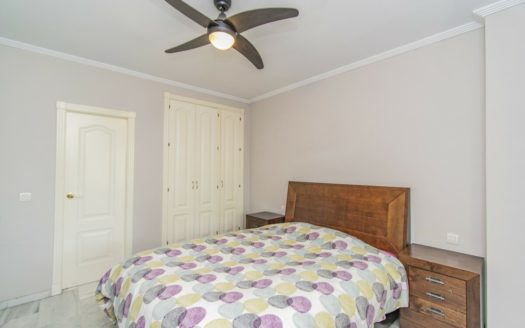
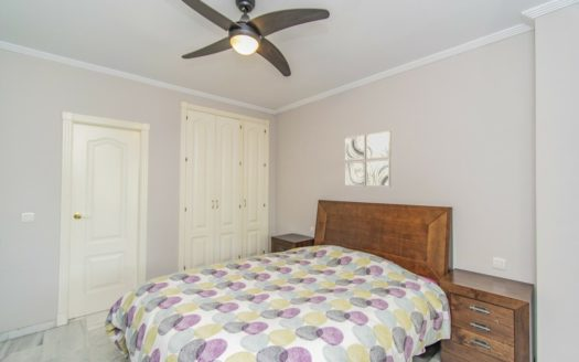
+ wall art (365, 159)
